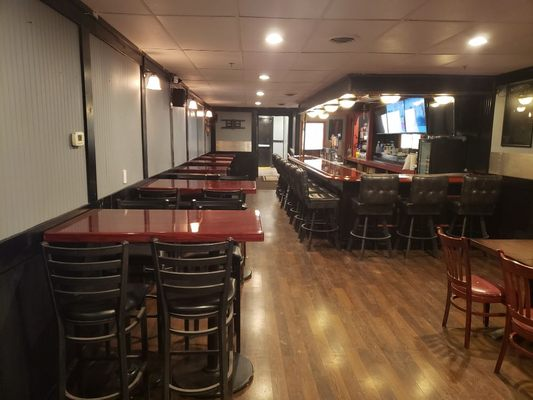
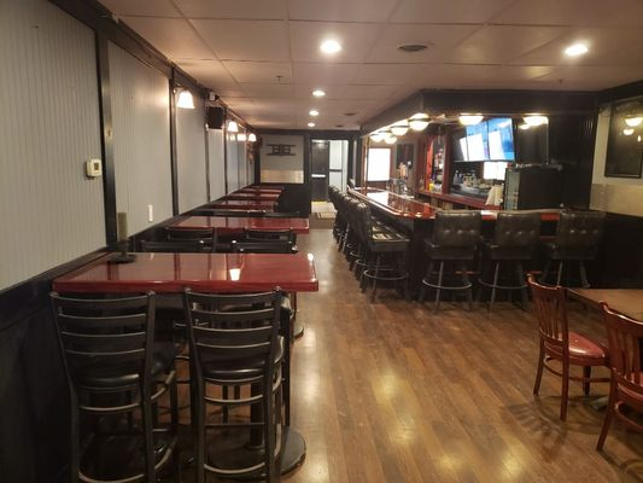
+ candle holder (121, 235)
